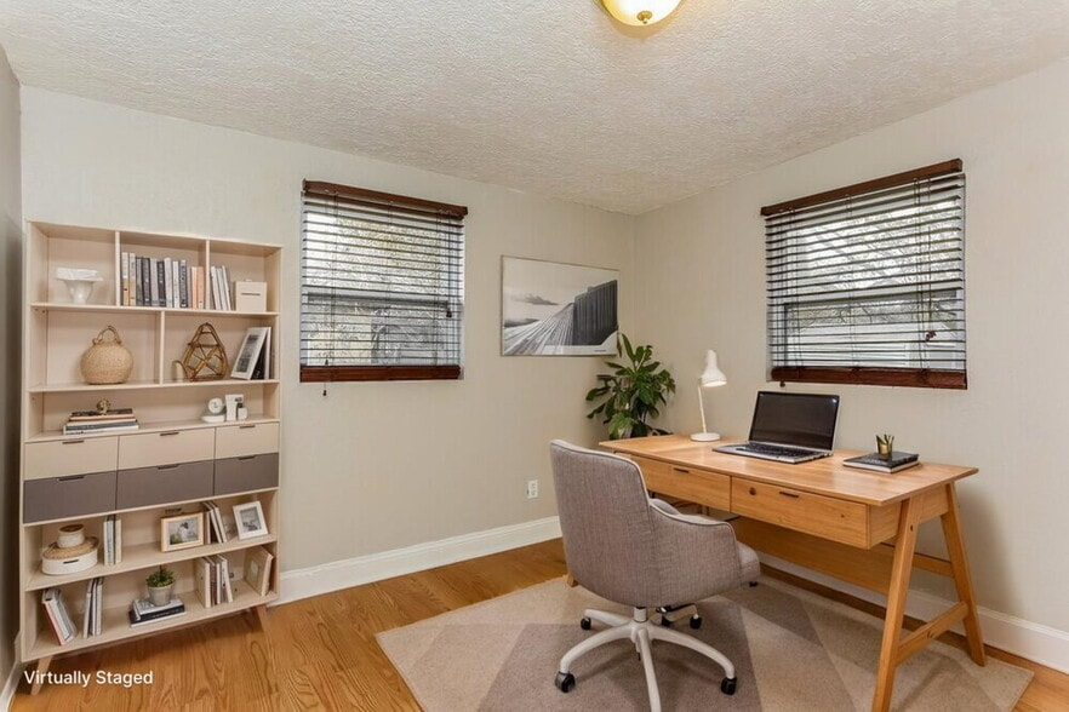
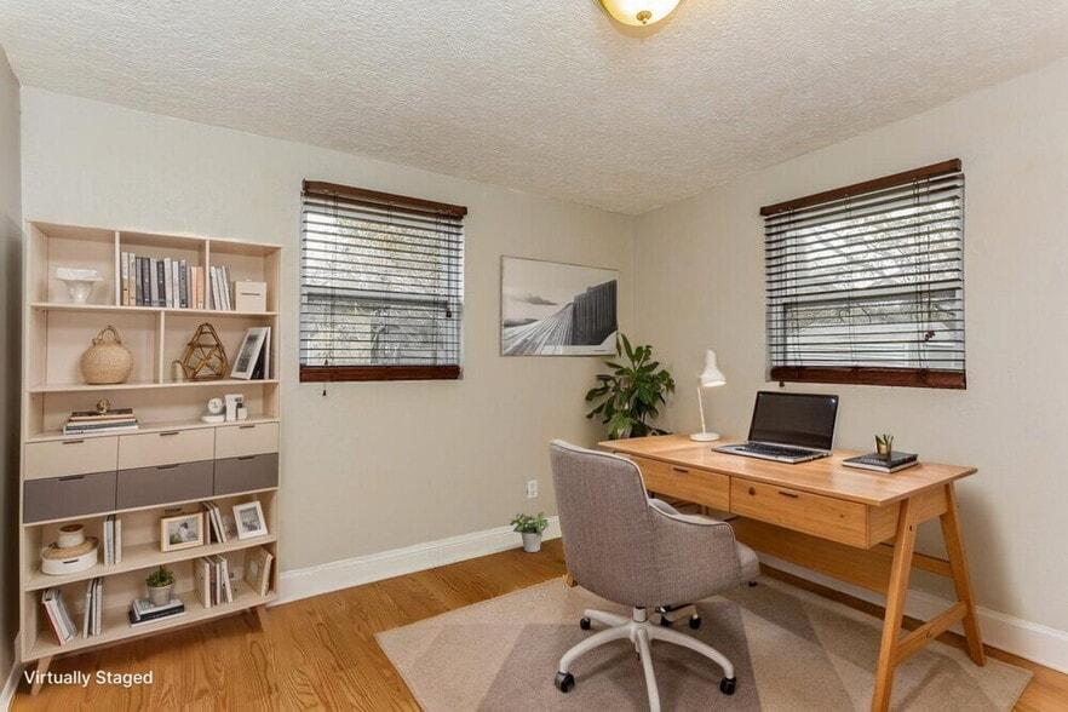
+ potted plant (529, 532)
